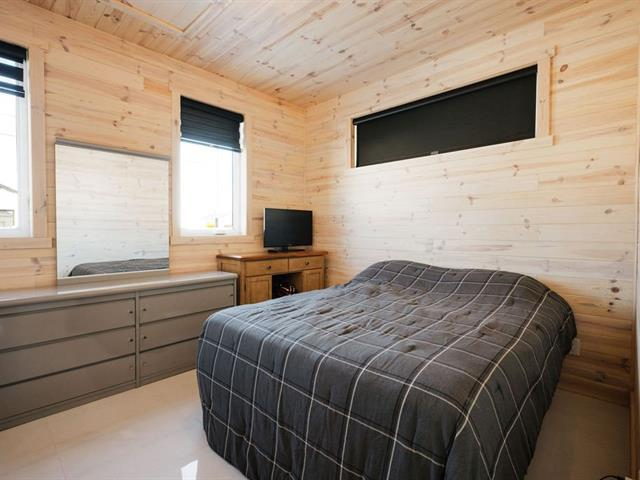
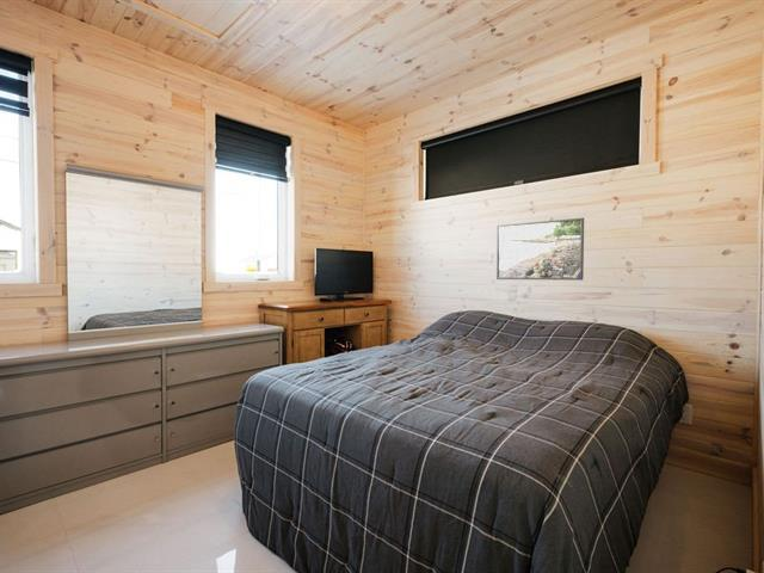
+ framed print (536, 251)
